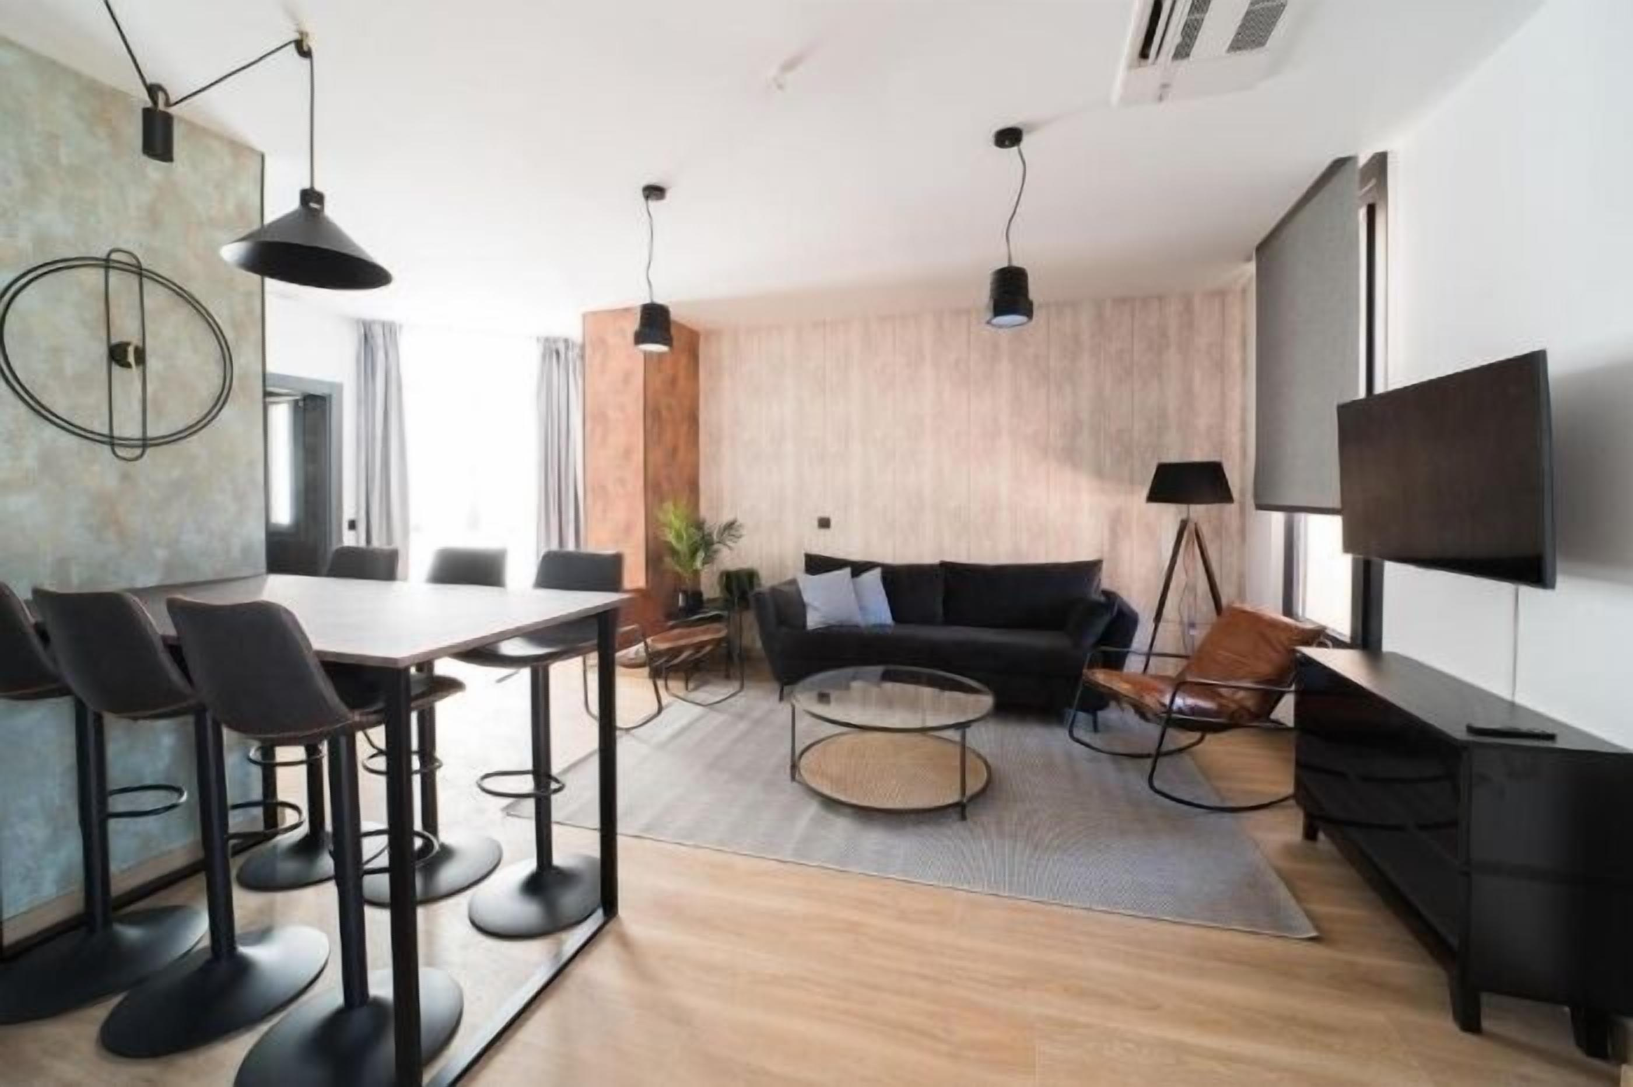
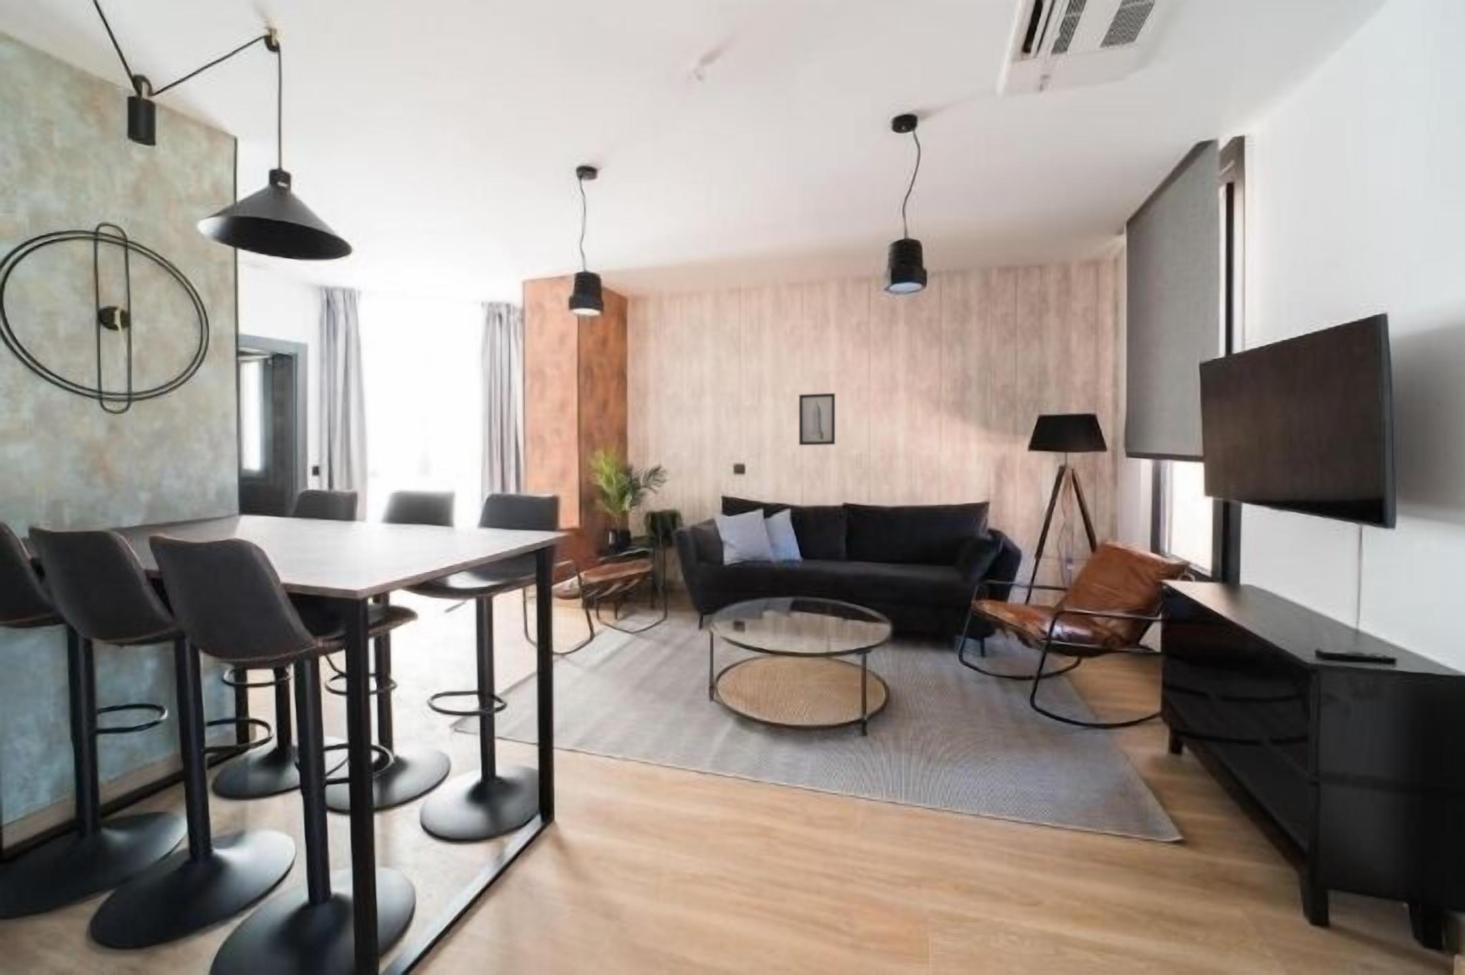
+ wall art (816, 419)
